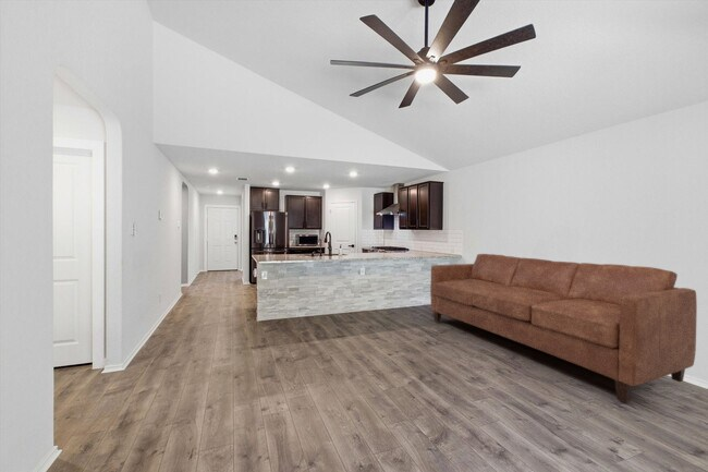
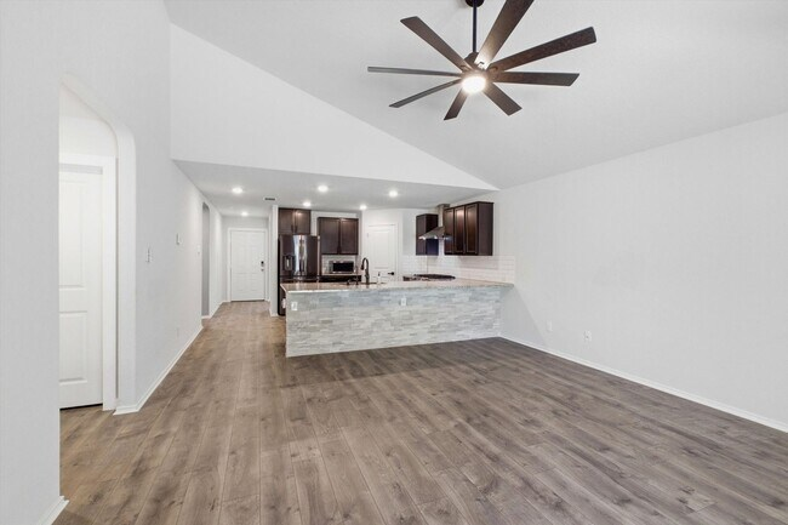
- sofa (526, 302)
